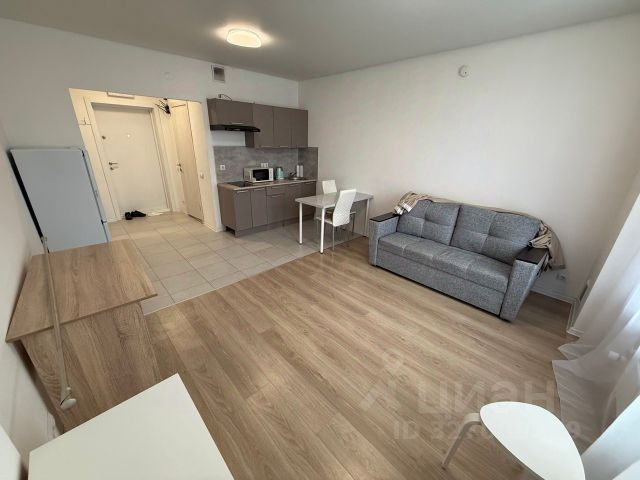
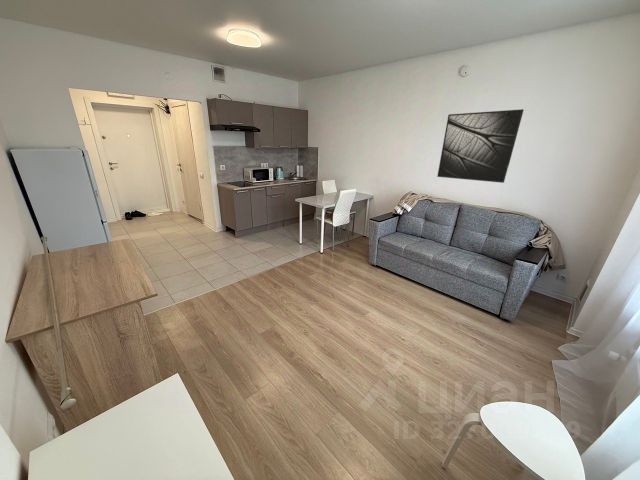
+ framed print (475, 147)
